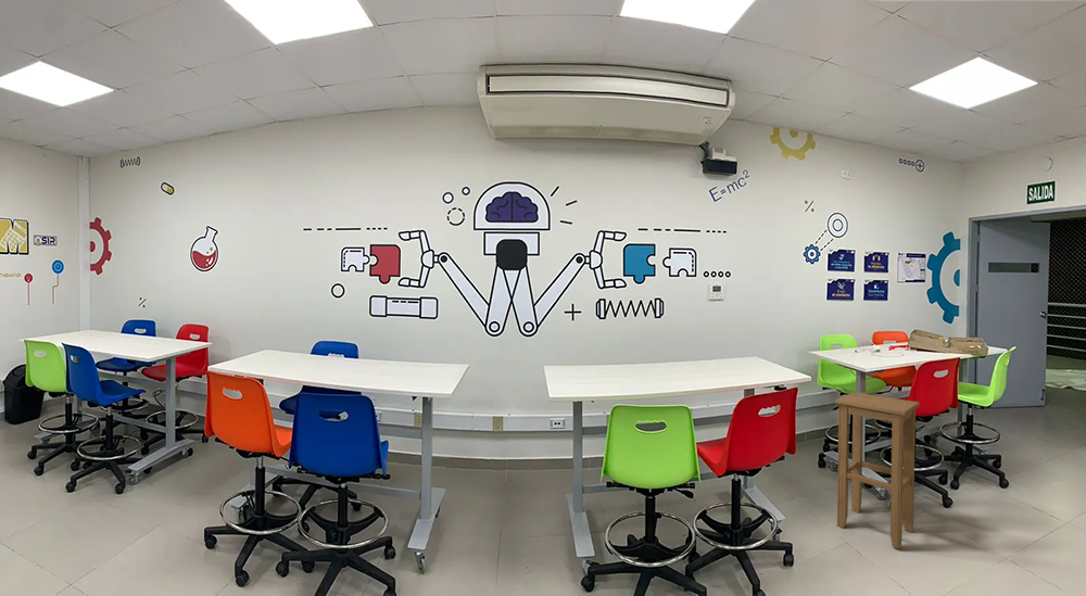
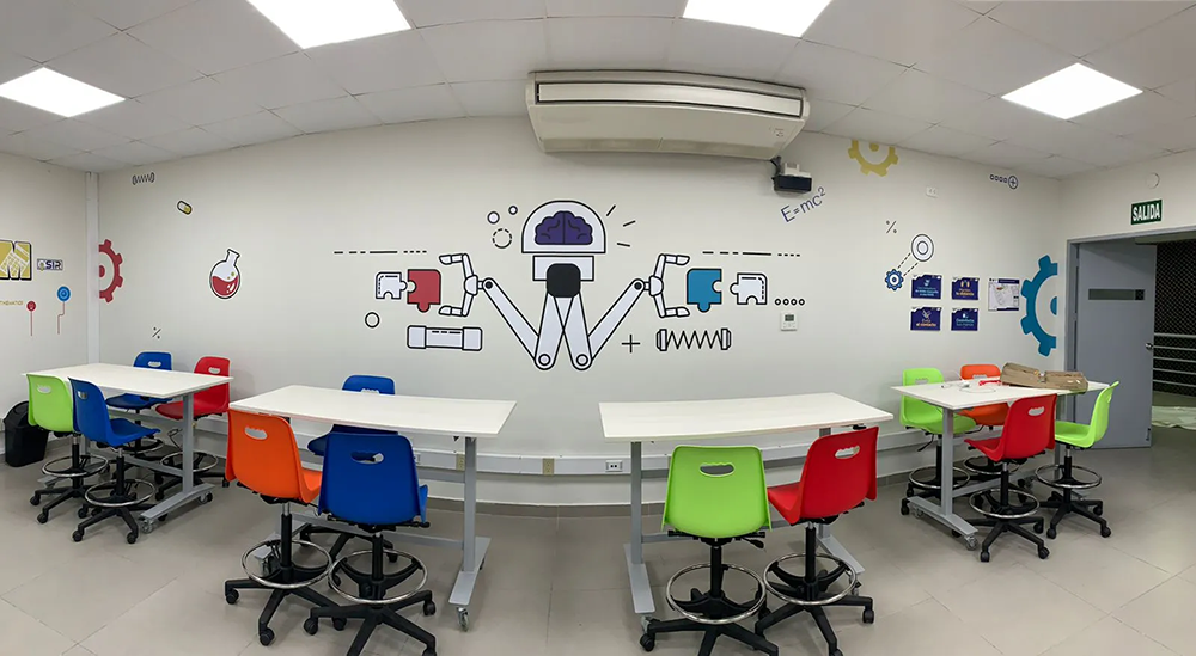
- stool (875, 465)
